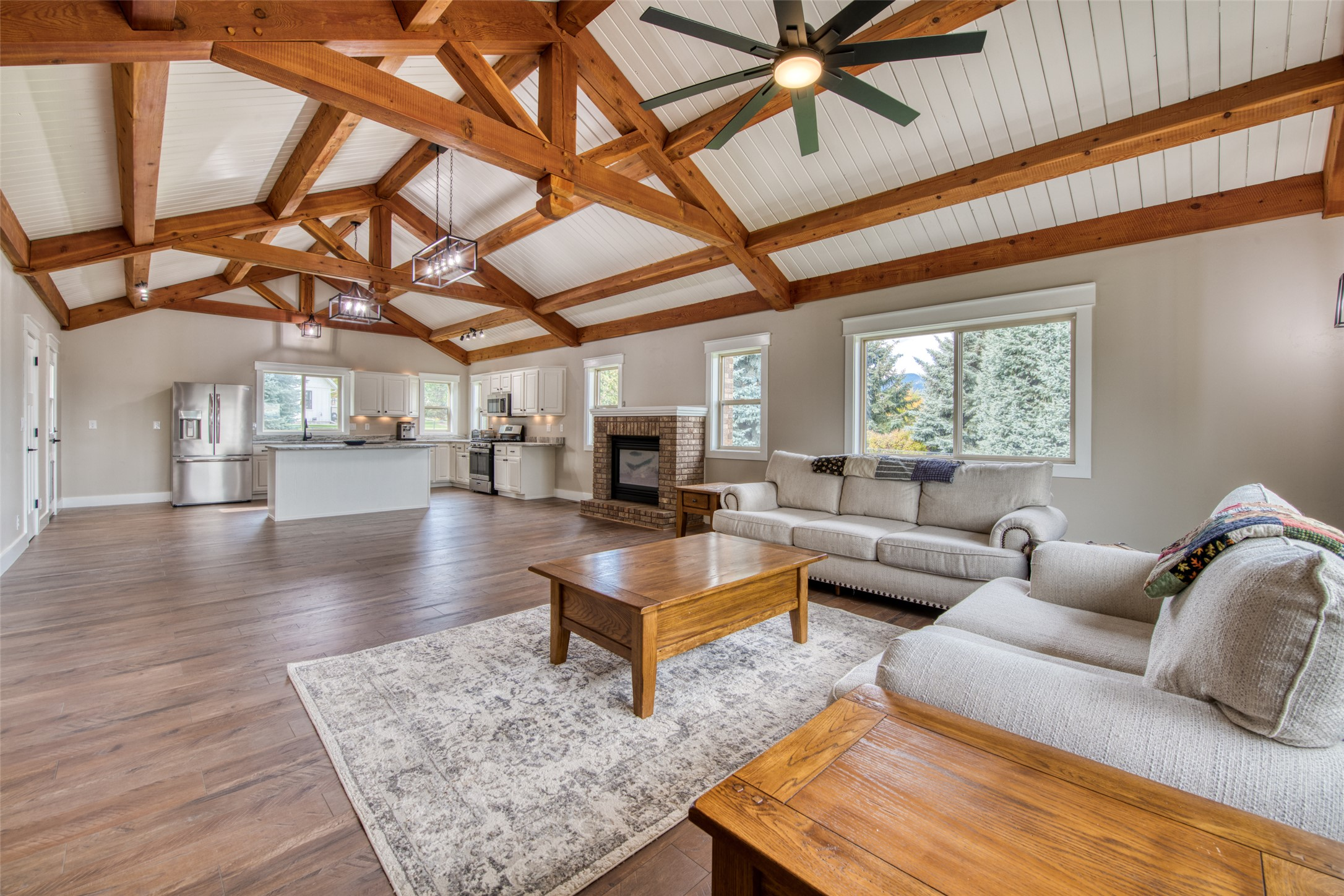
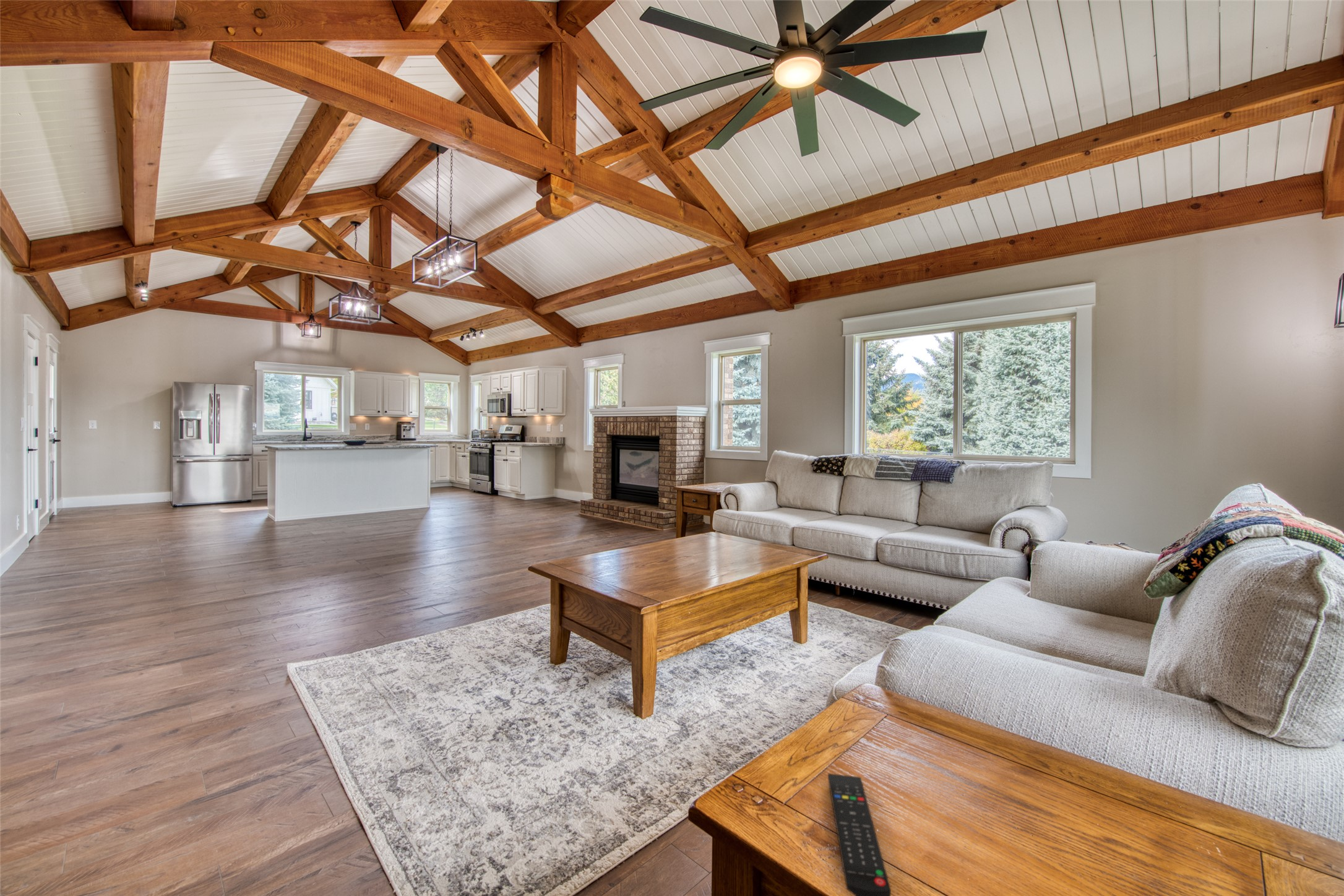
+ remote control (855, 829)
